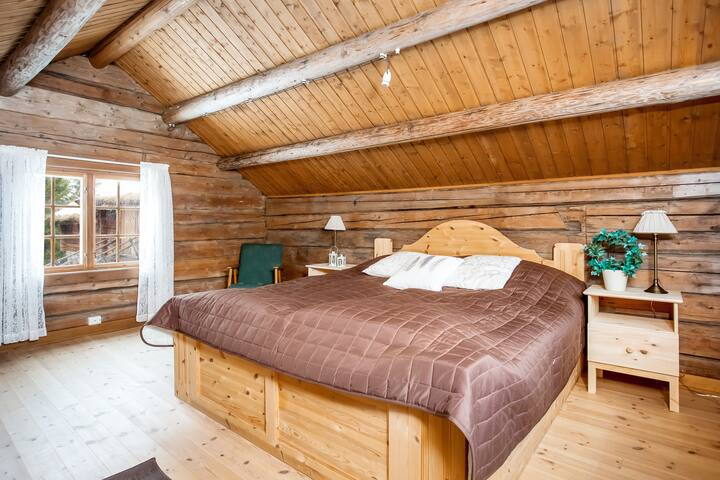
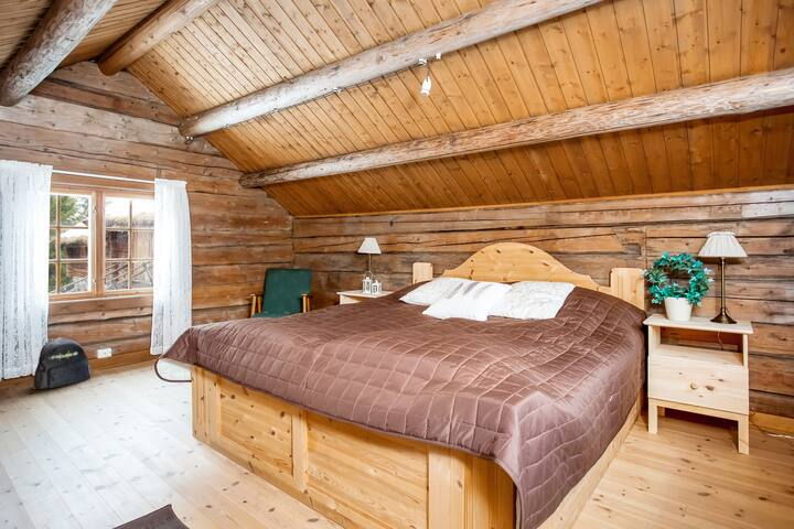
+ backpack (62, 359)
